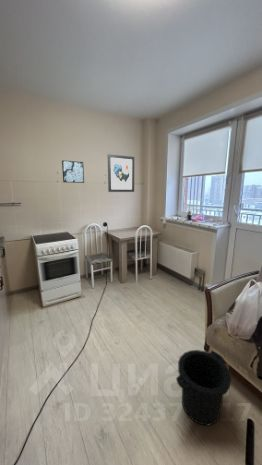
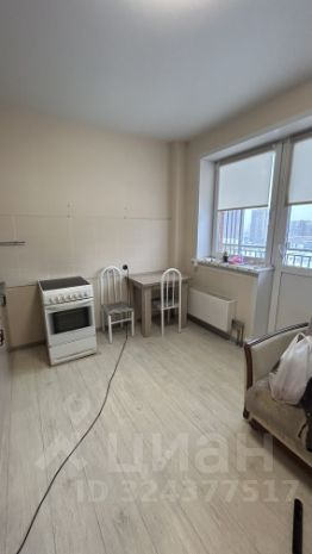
- wall art (73, 172)
- trash can (202, 387)
- wall art (121, 174)
